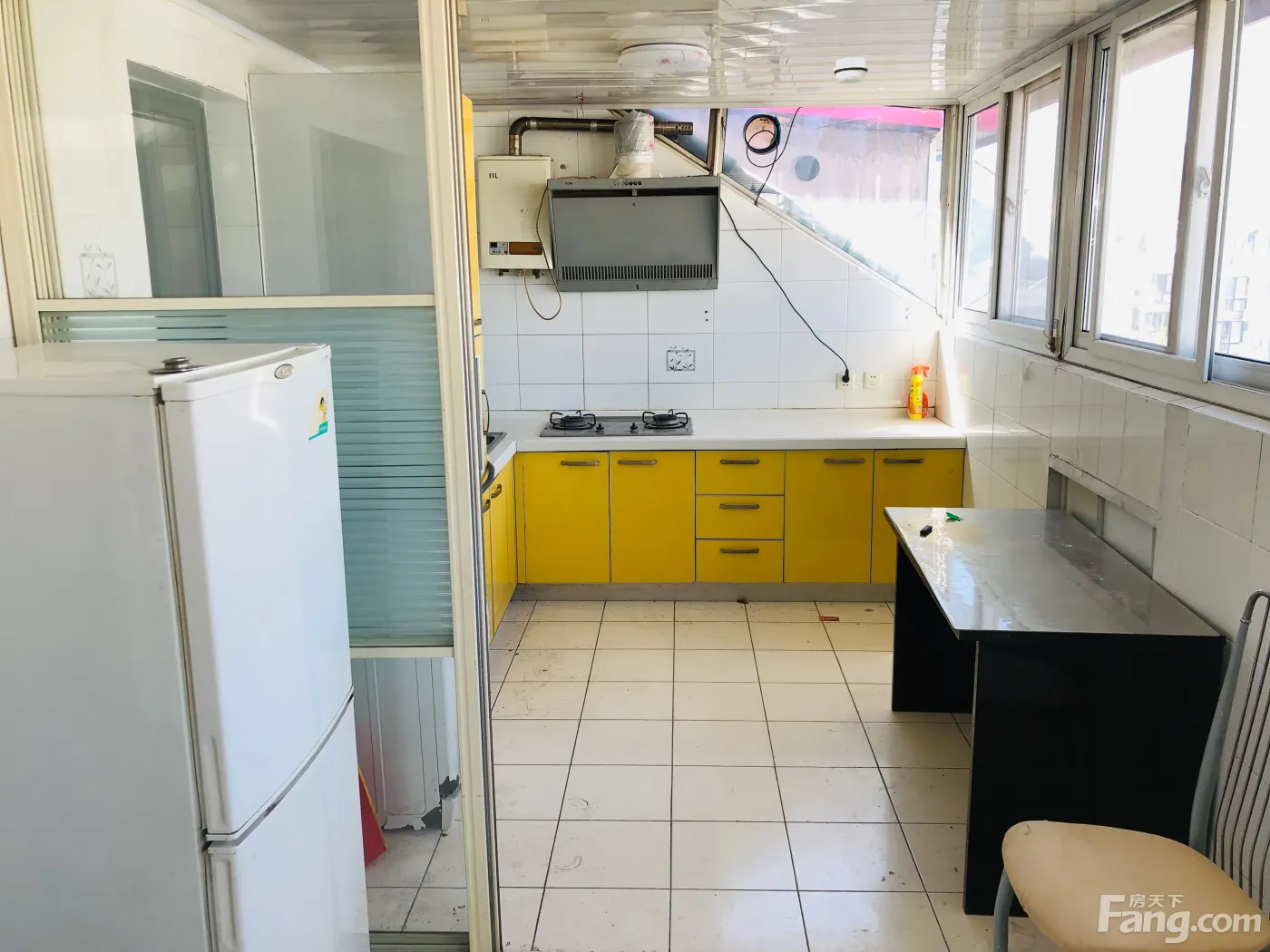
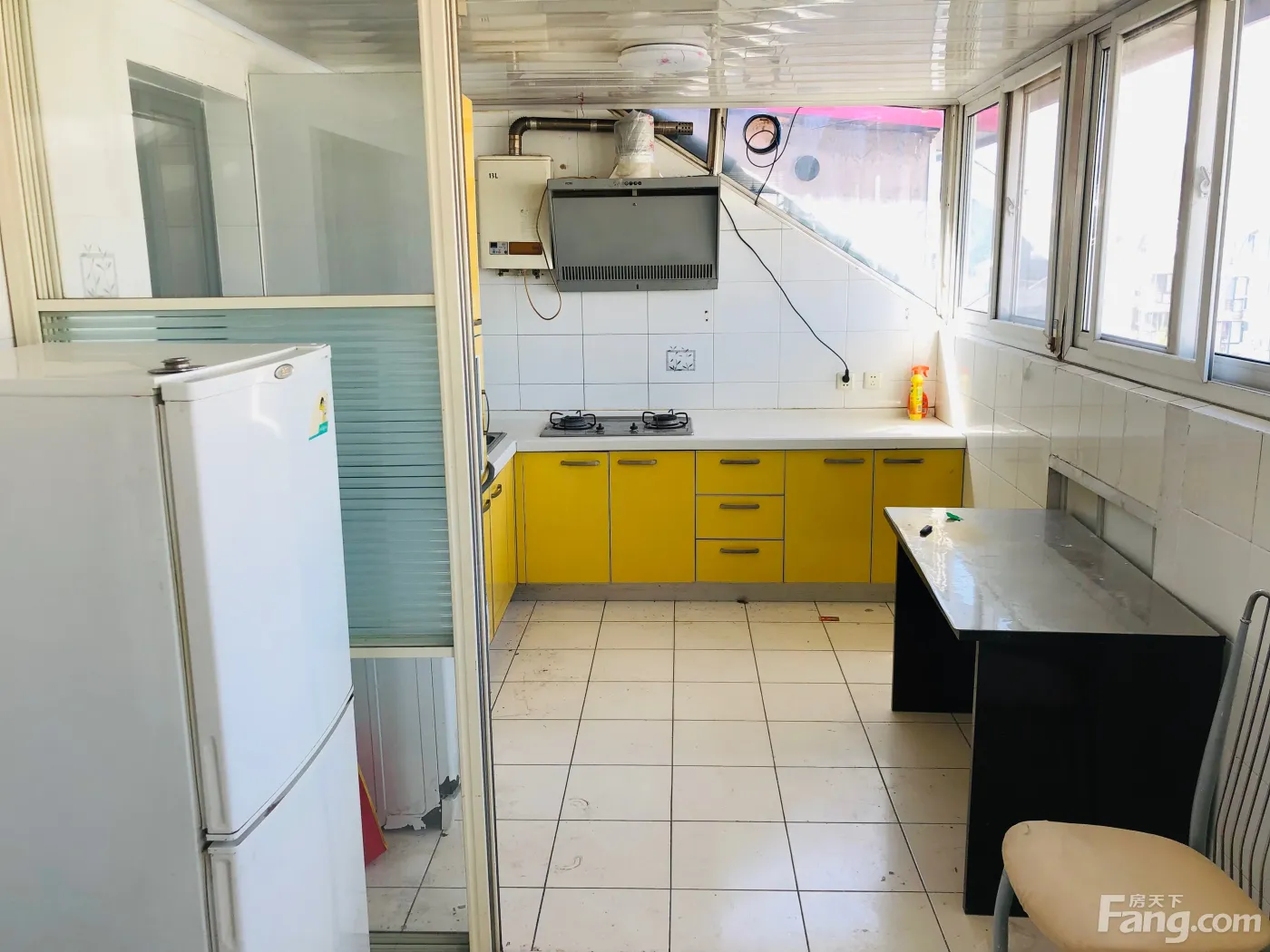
- smoke detector (850, 71)
